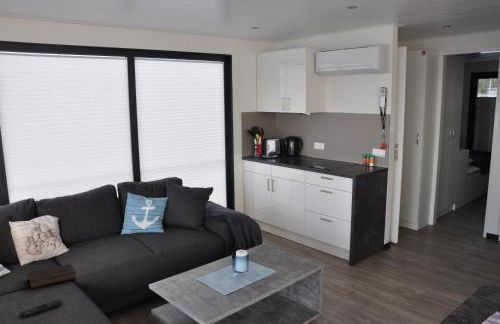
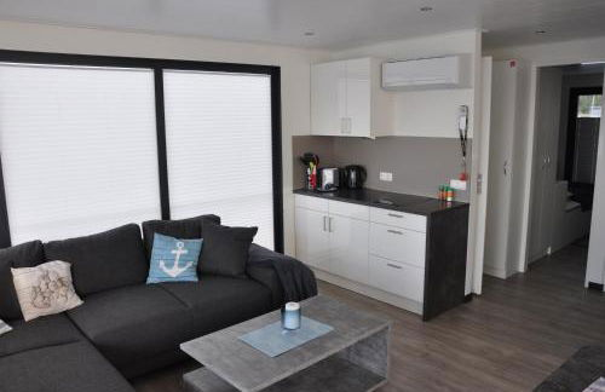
- remote control (41, 308)
- book (52, 275)
